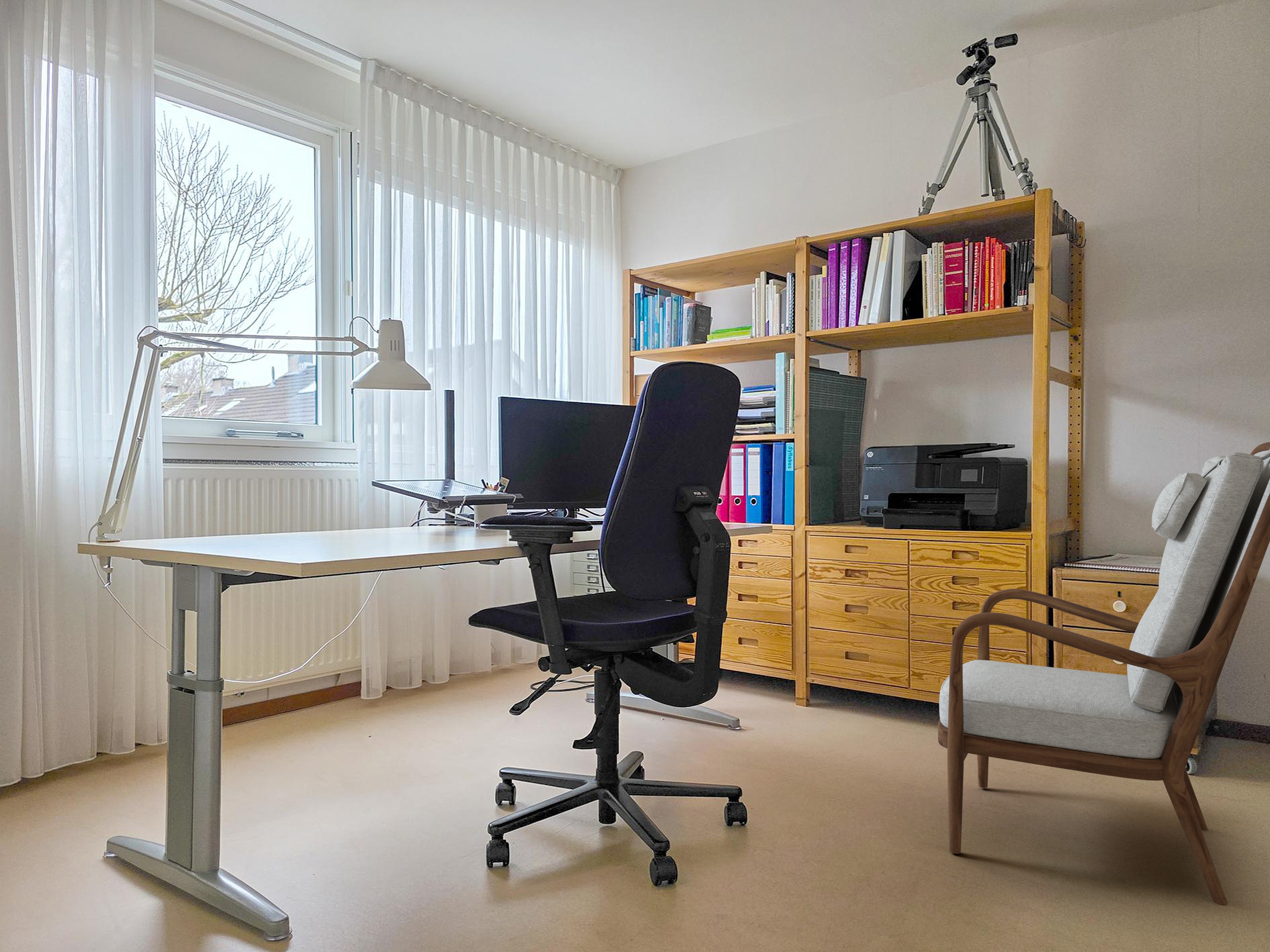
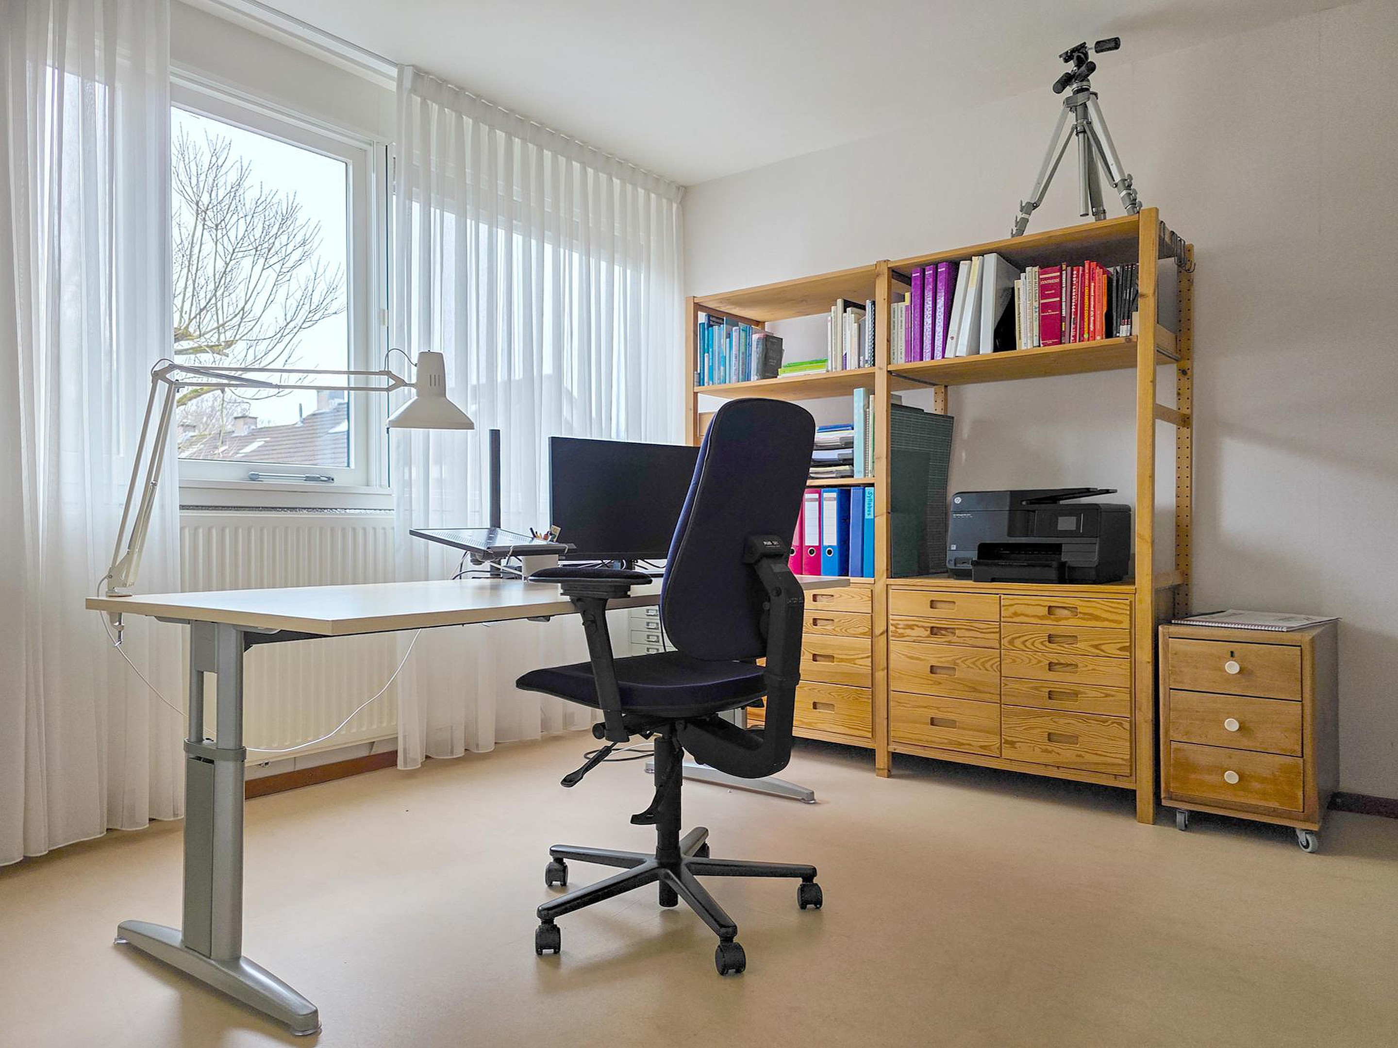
- armchair (1105, 642)
